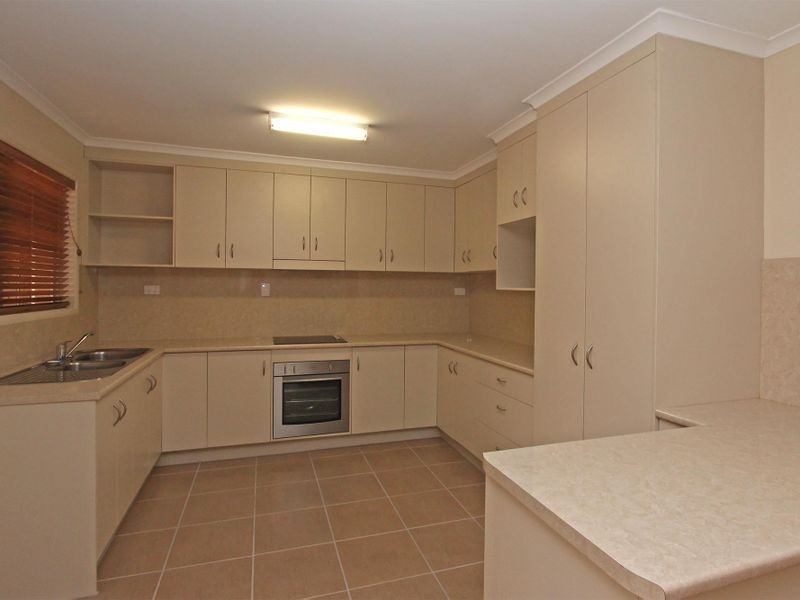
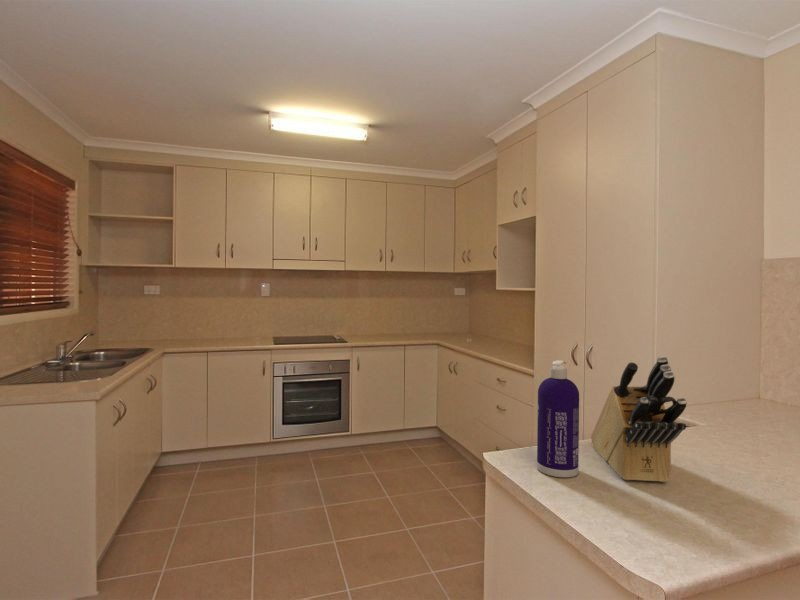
+ spray bottle (558, 415)
+ knife block (633, 410)
